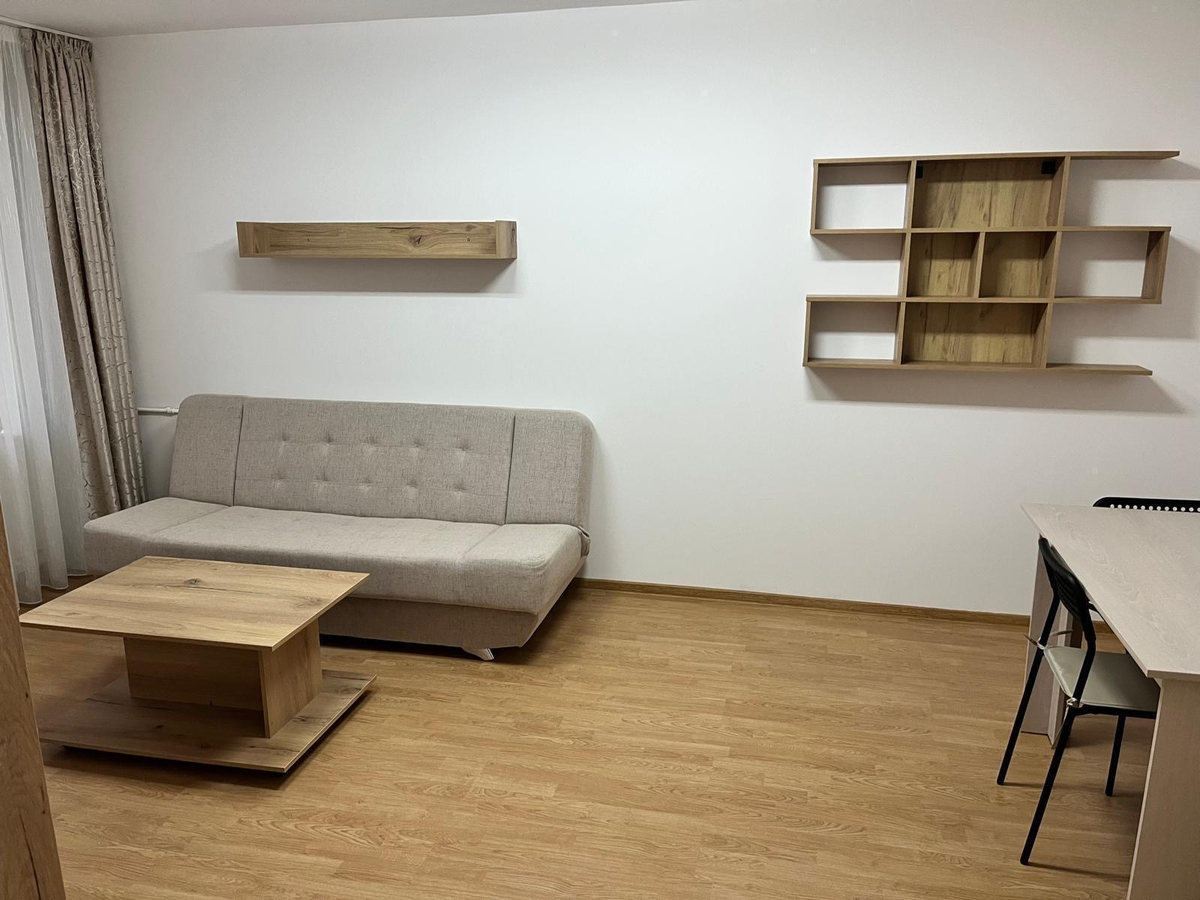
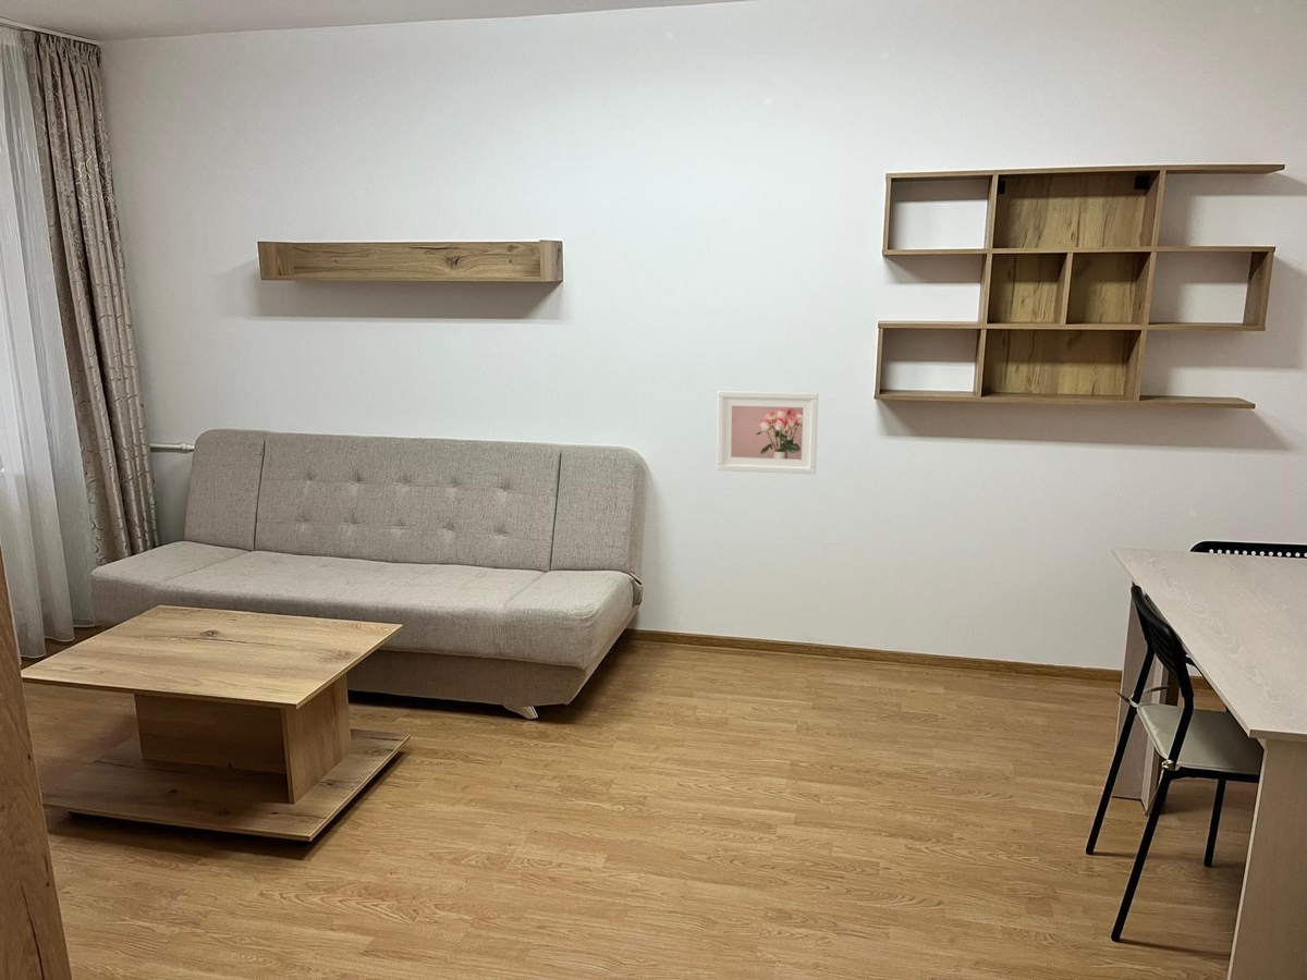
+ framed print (766, 432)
